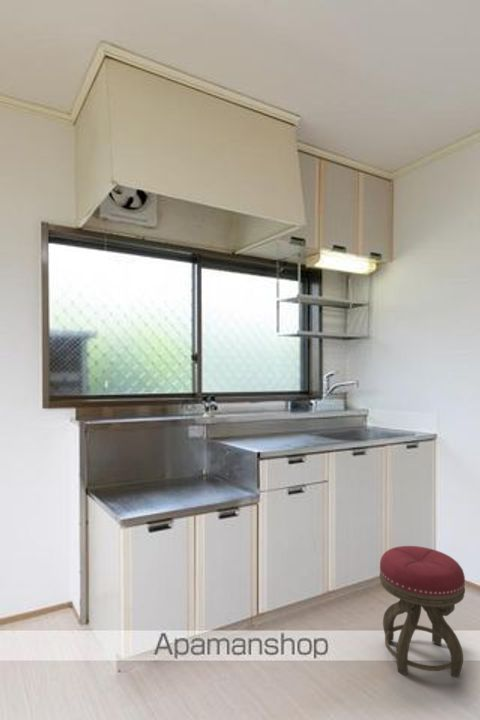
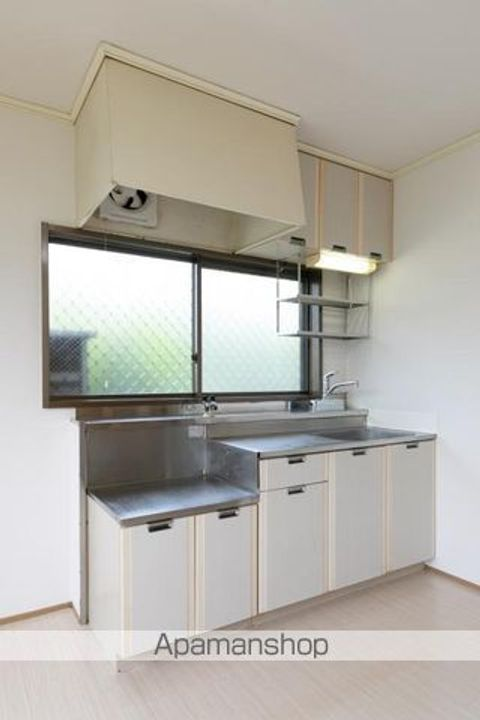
- stool (420, 607)
